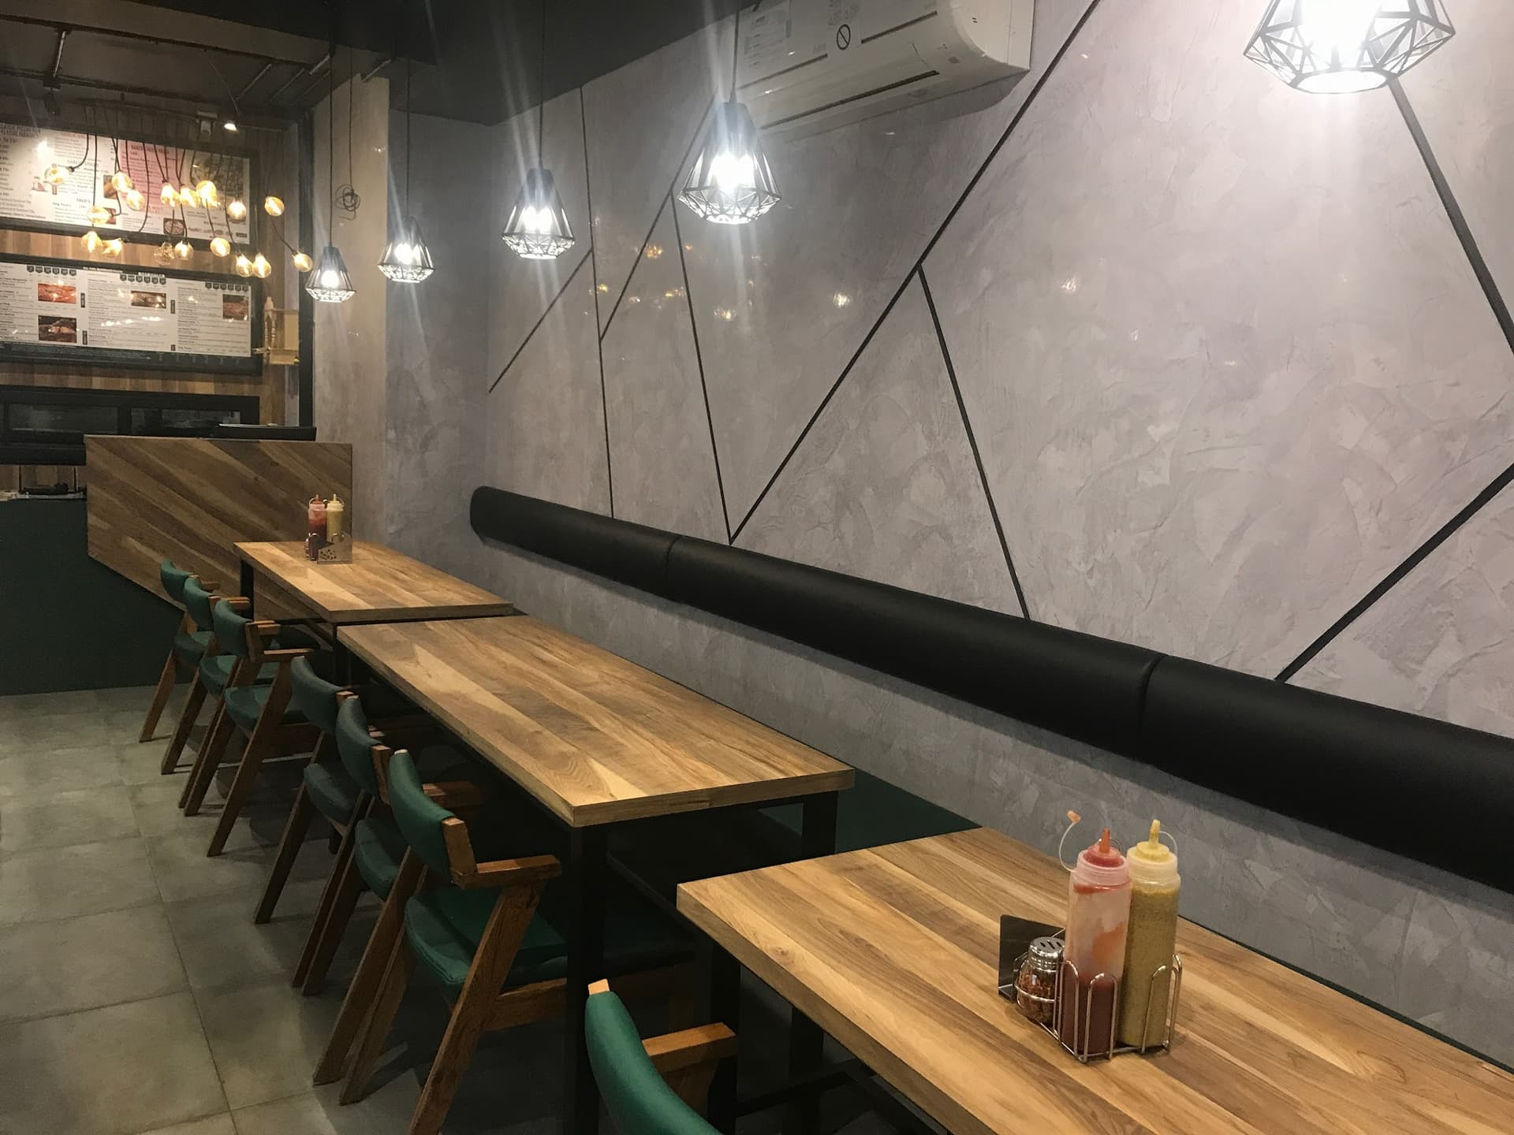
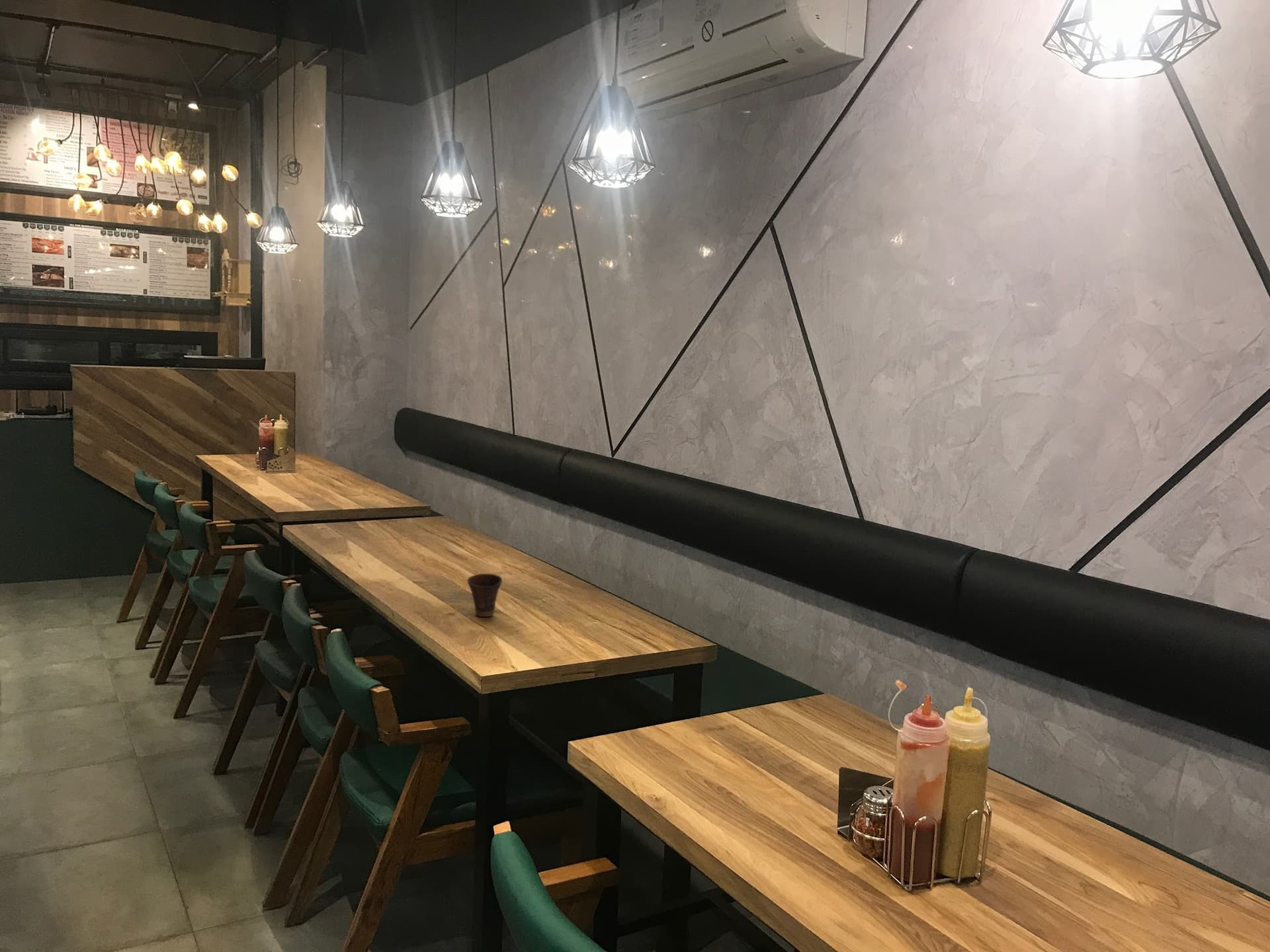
+ cup (484, 596)
